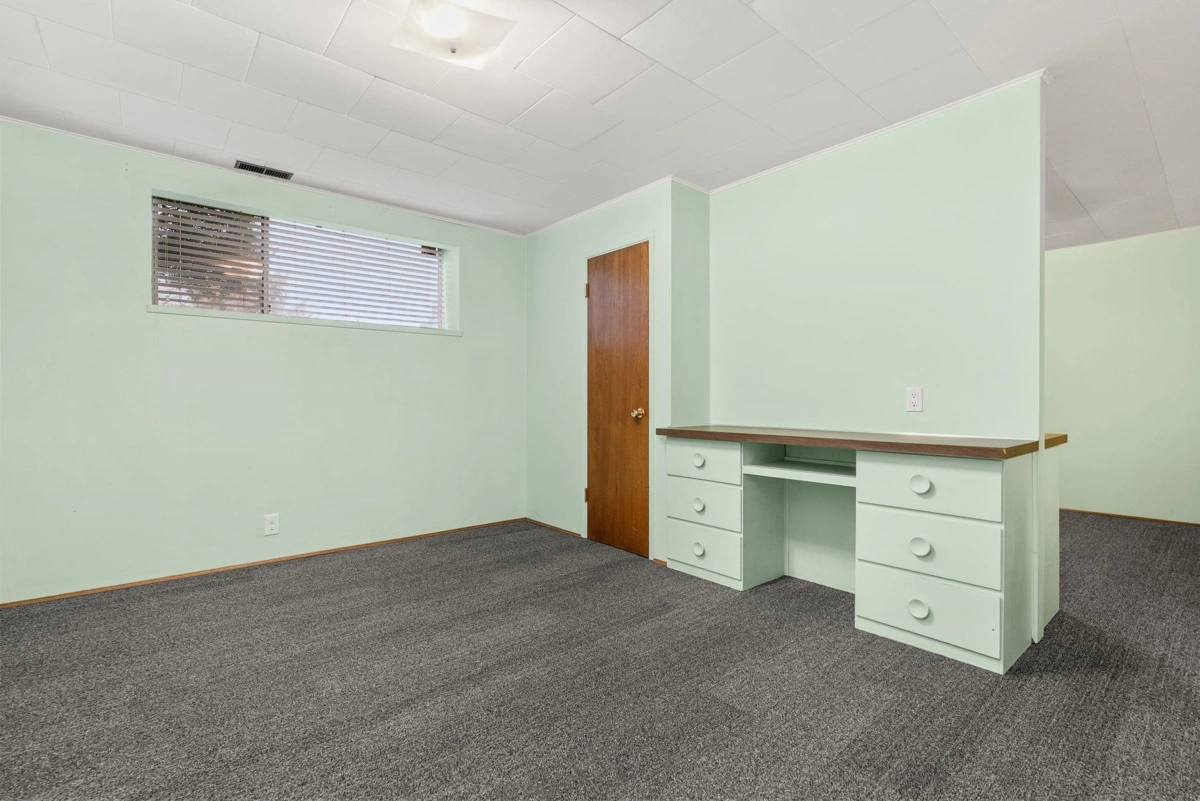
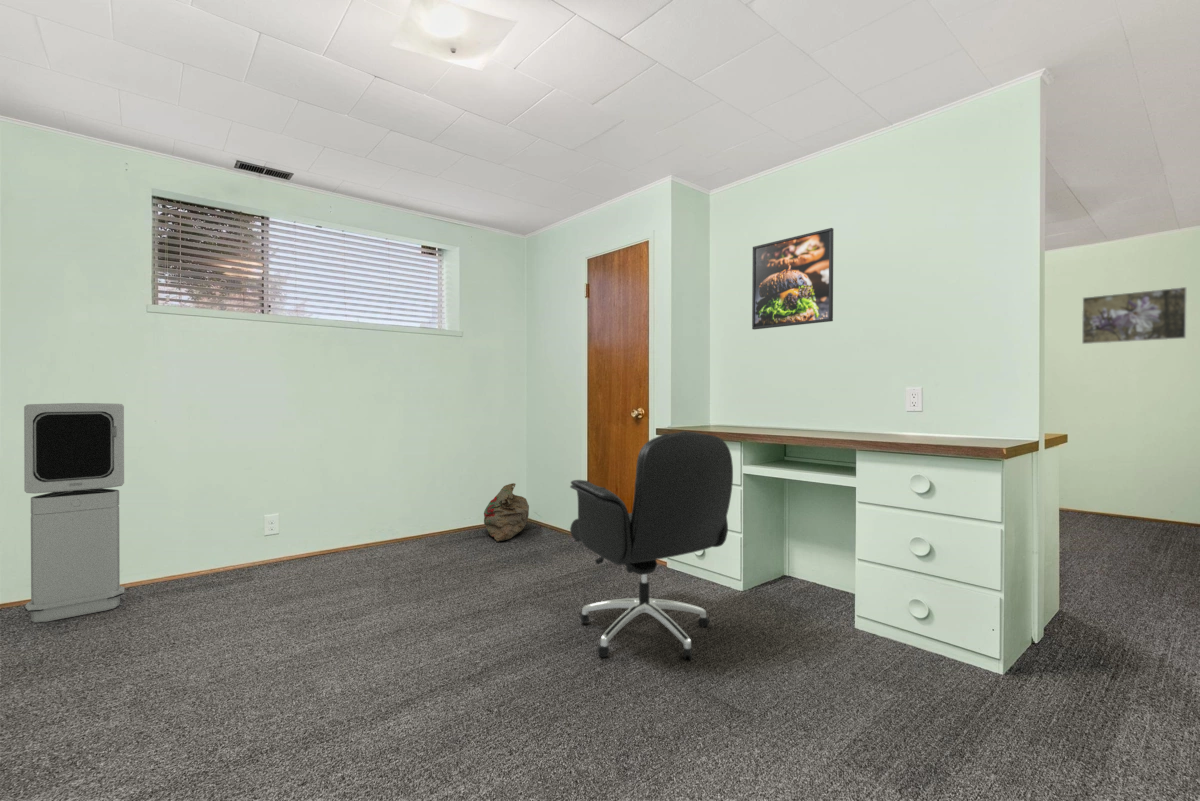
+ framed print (790, 281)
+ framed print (1131, 317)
+ bag (506, 510)
+ office chair (649, 532)
+ air purifier (77, 505)
